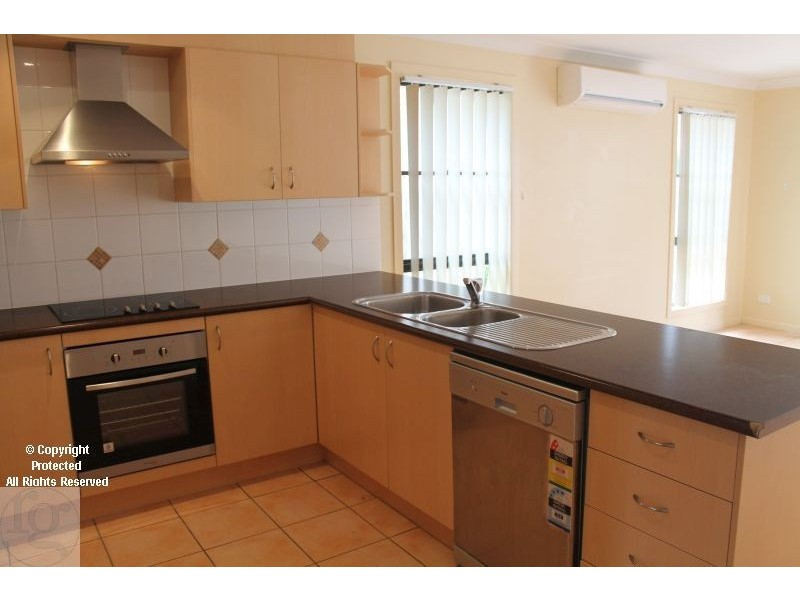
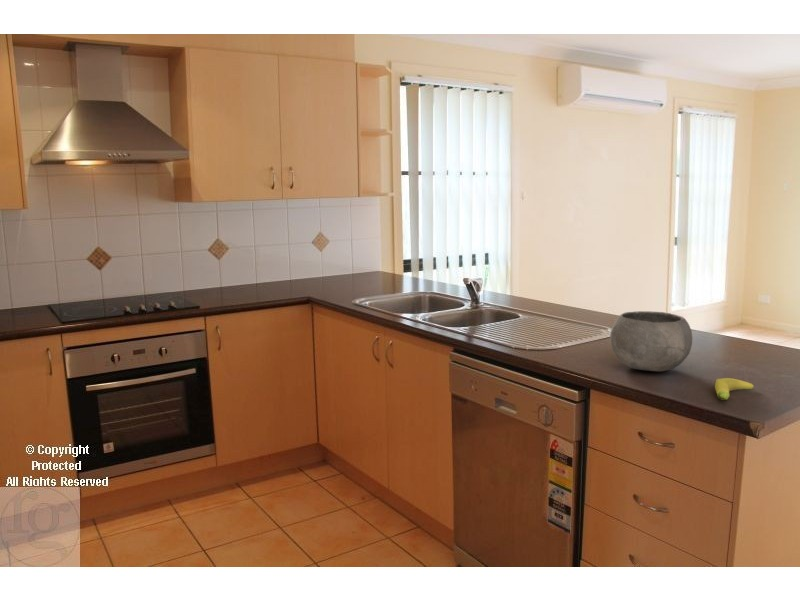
+ bowl (650, 342)
+ banana (729, 388)
